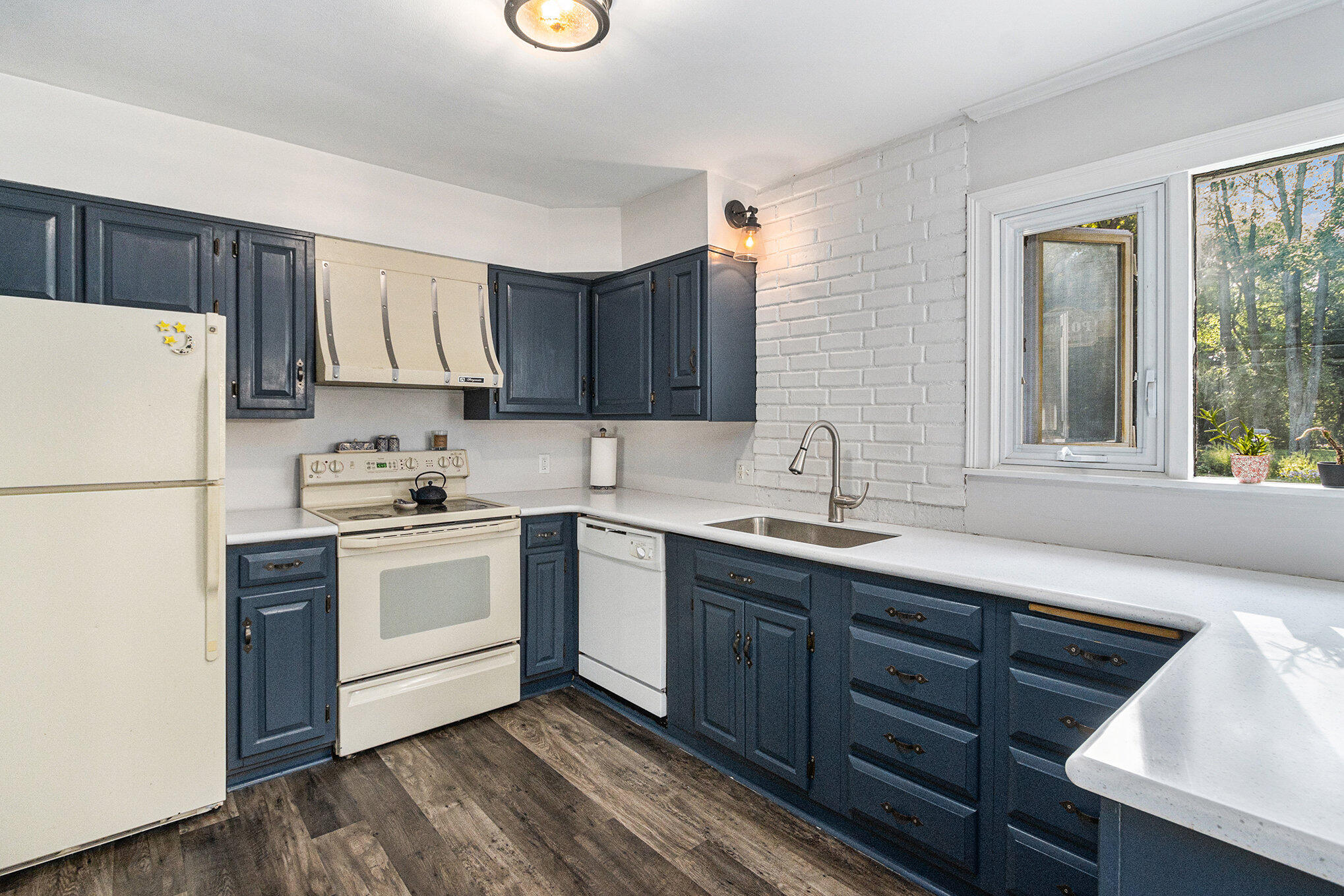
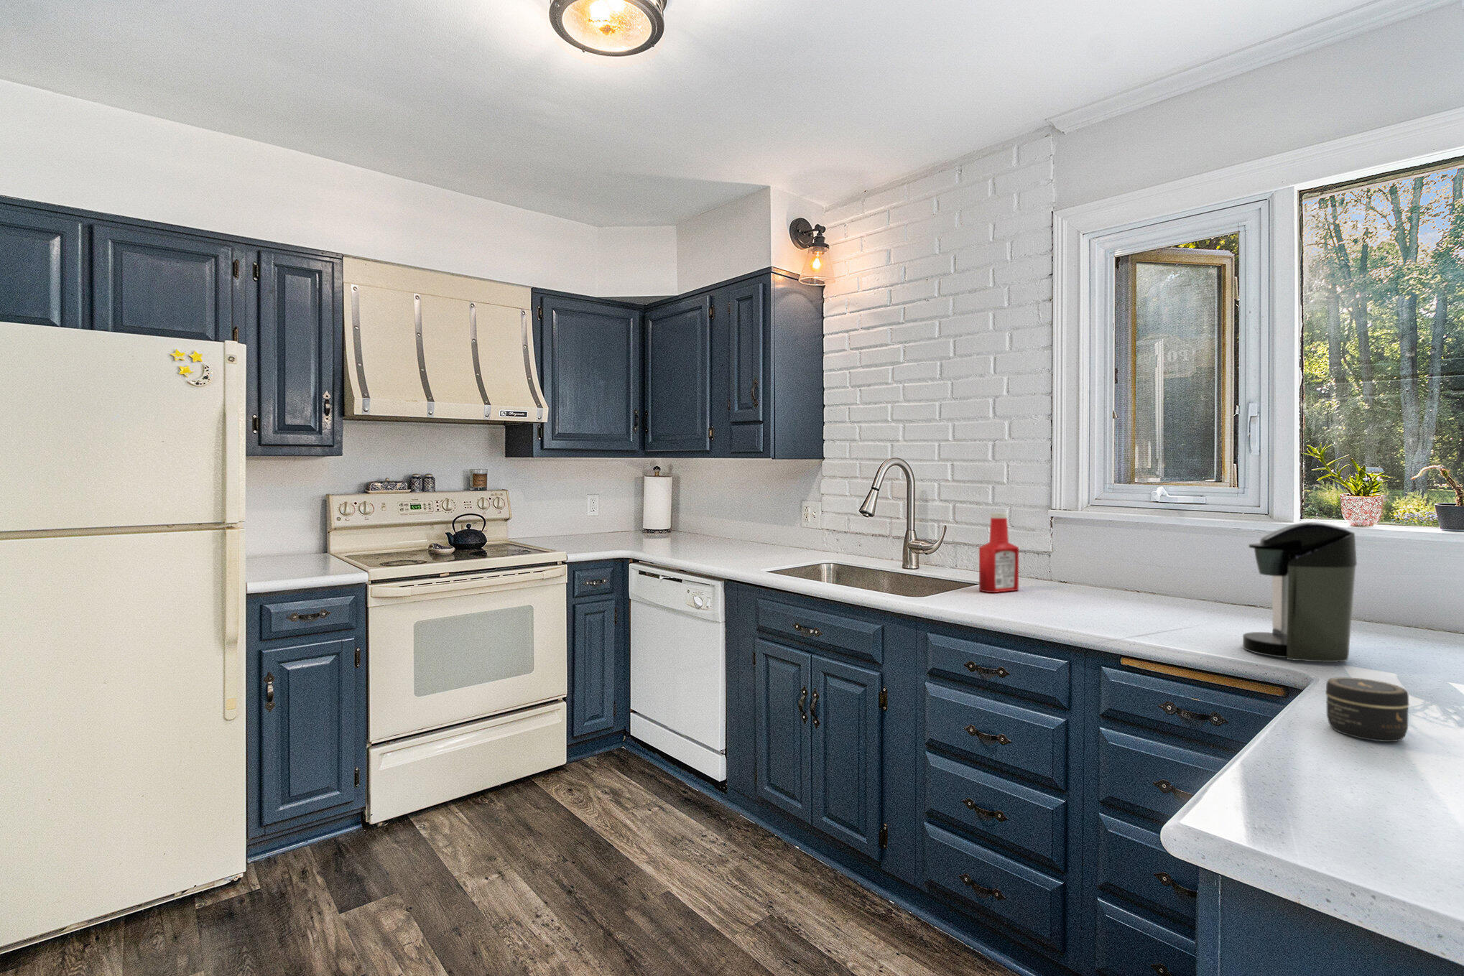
+ soap bottle (999, 551)
+ jar (1366, 708)
+ coffee maker (1298, 585)
